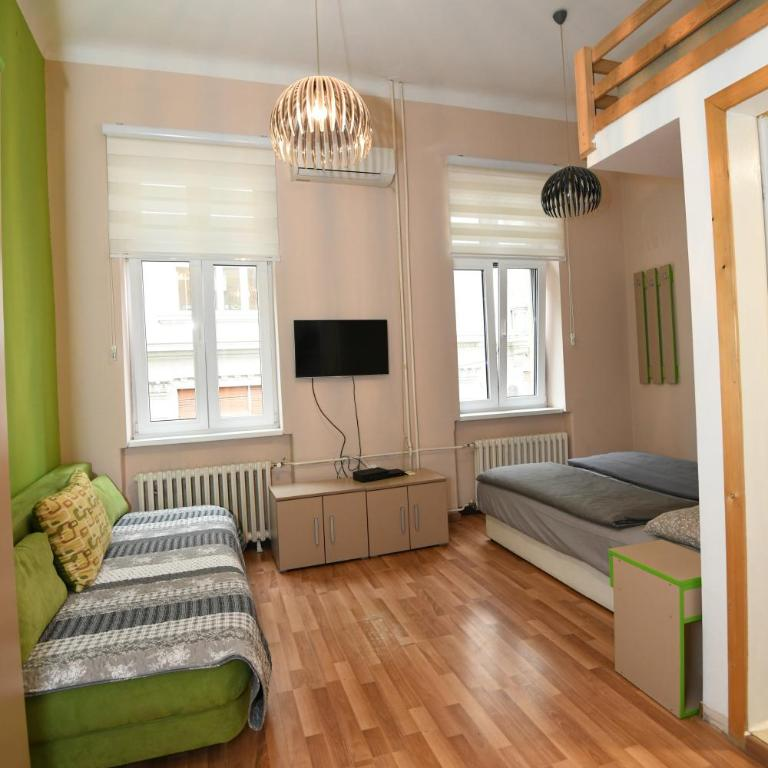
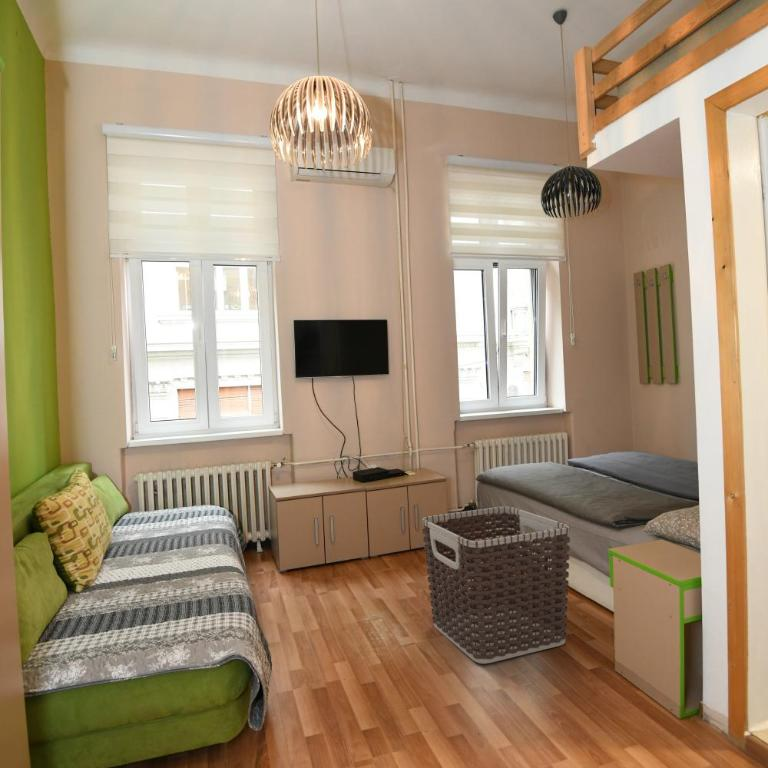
+ clothes hamper (494, 577)
